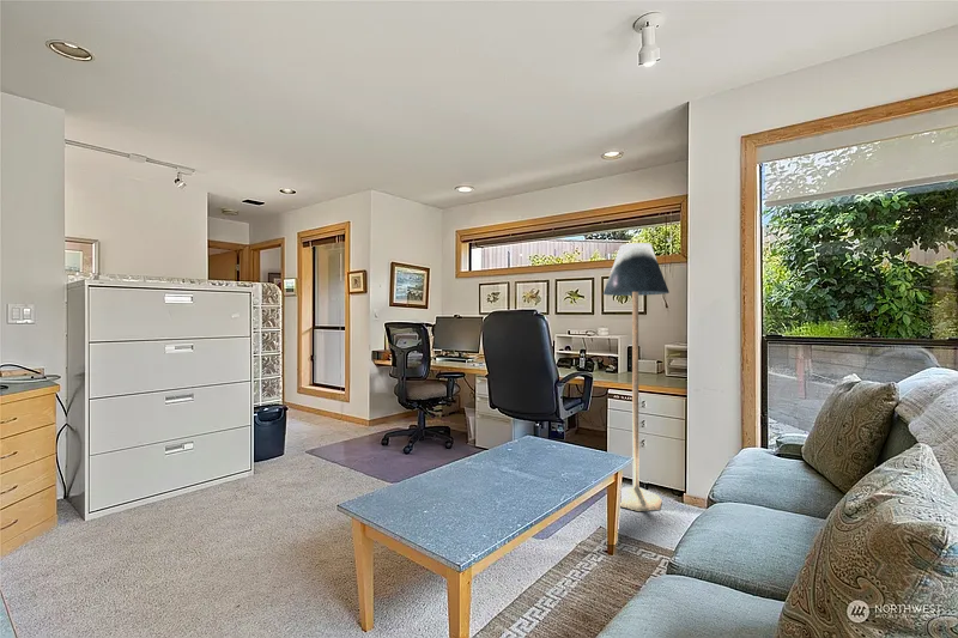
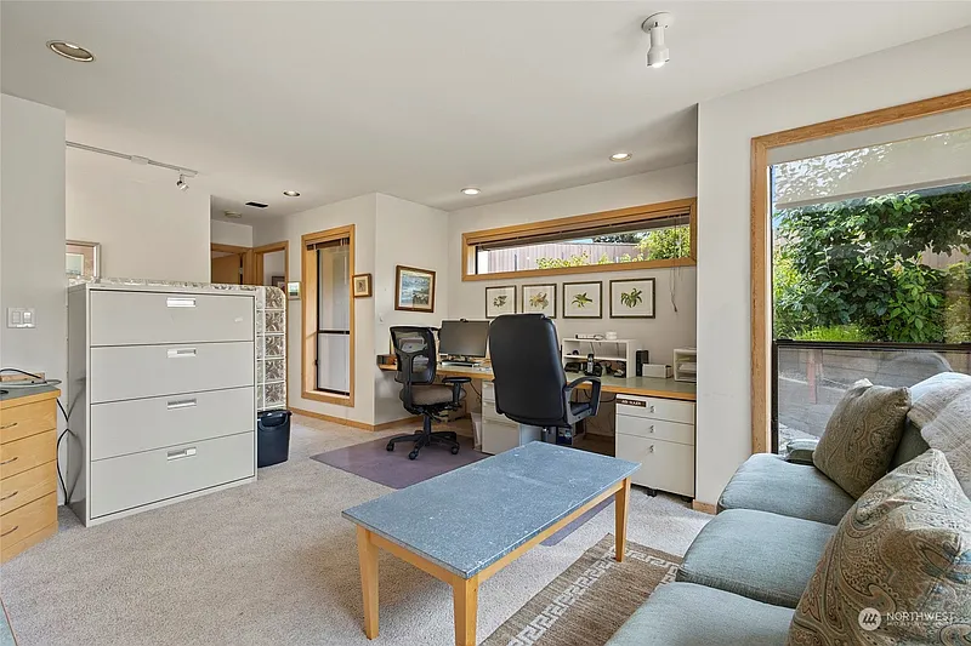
- floor lamp (636, 372)
